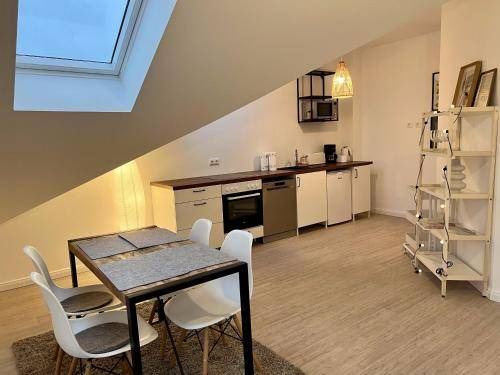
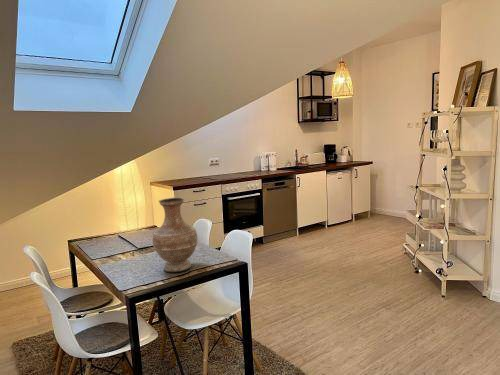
+ vase (174, 234)
